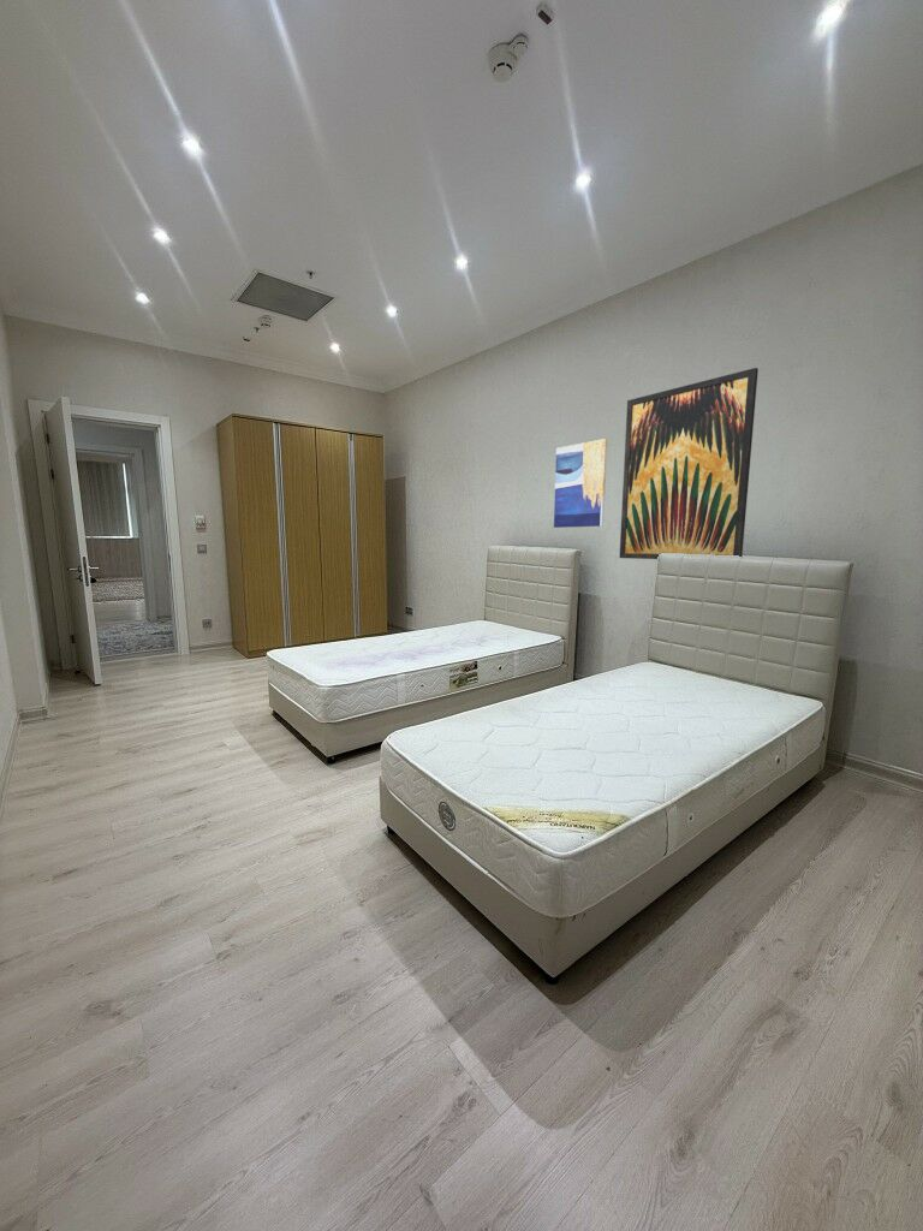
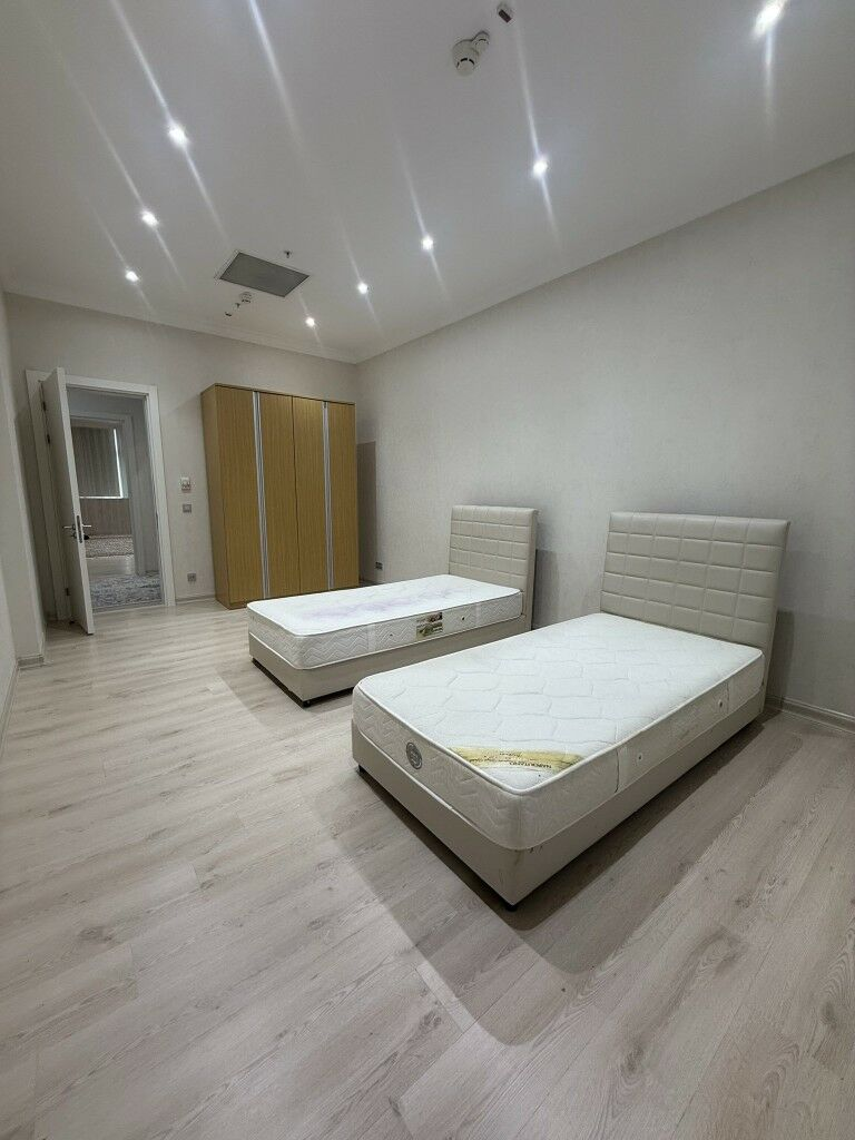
- wall art (680, 475)
- wall art (578, 486)
